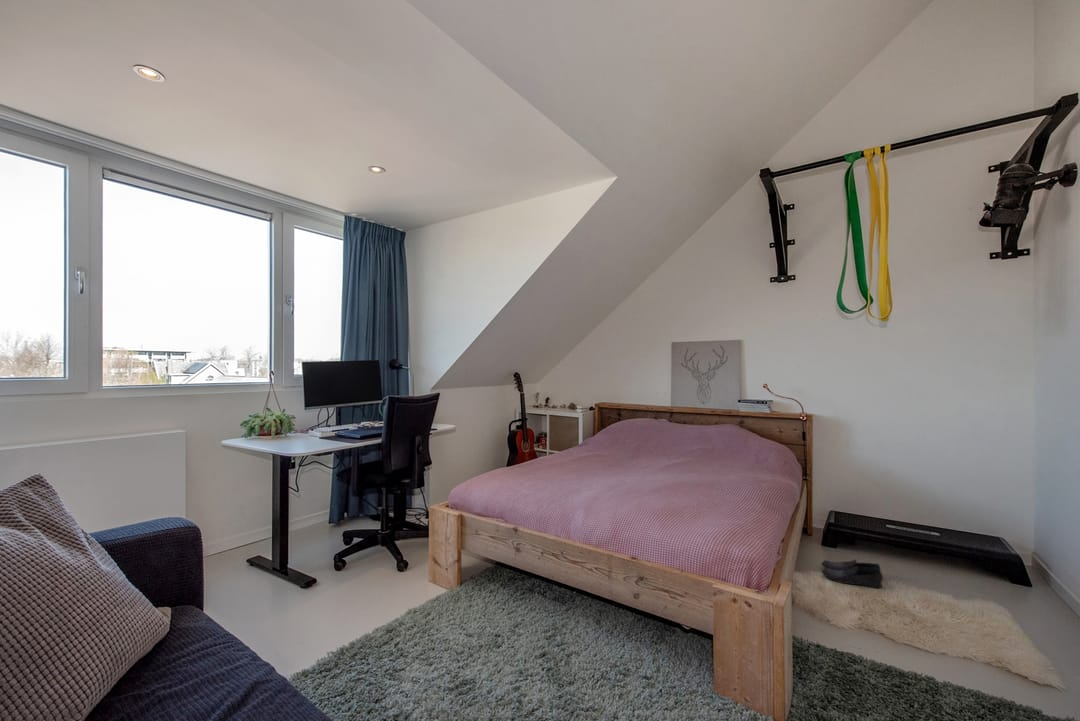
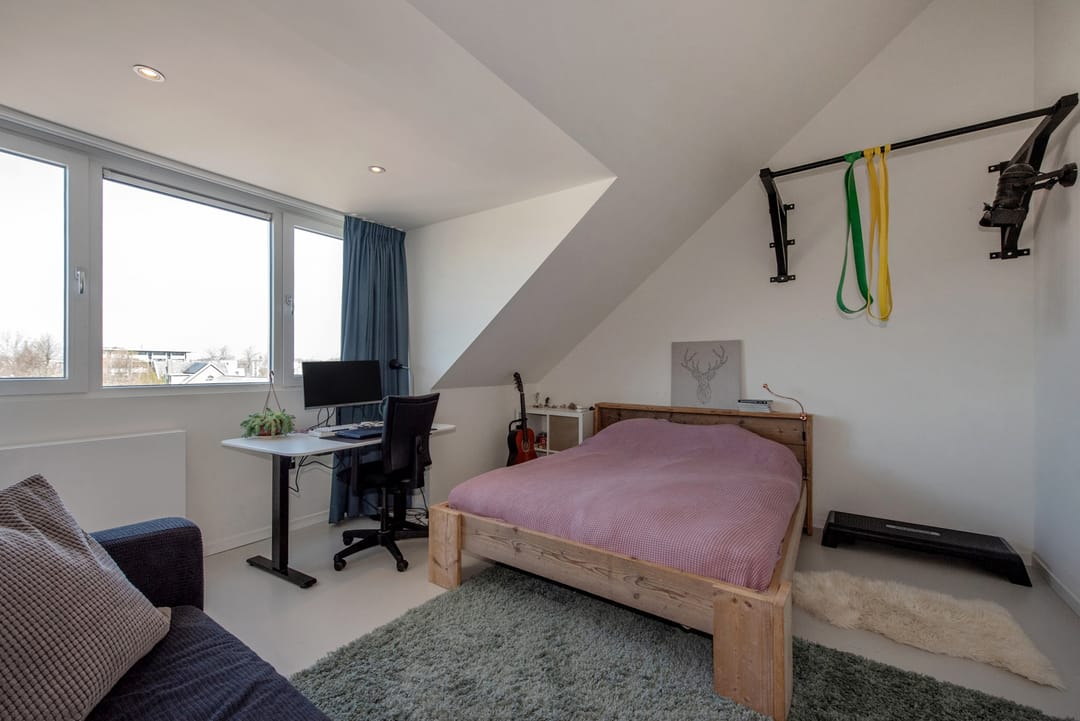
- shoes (849, 569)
